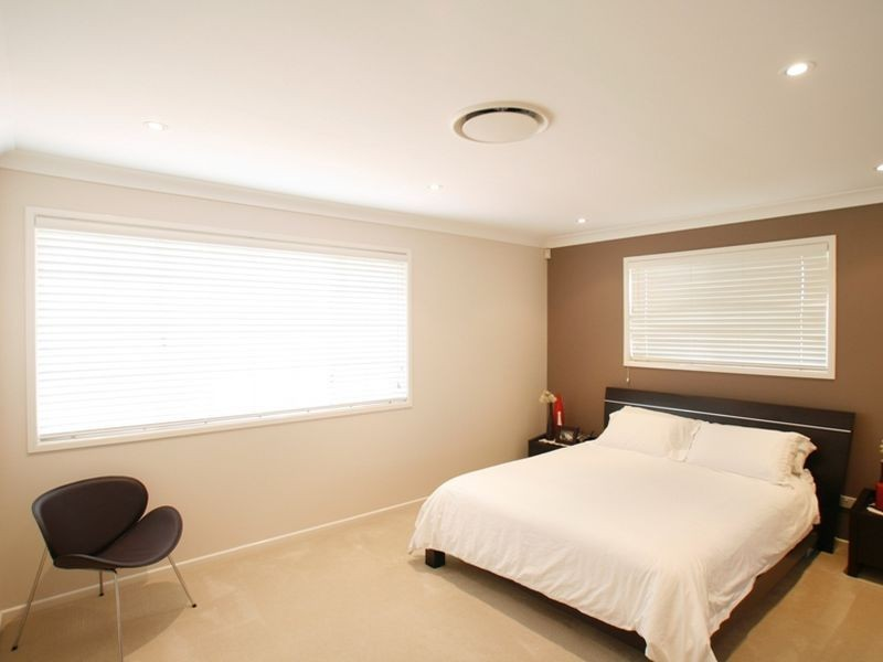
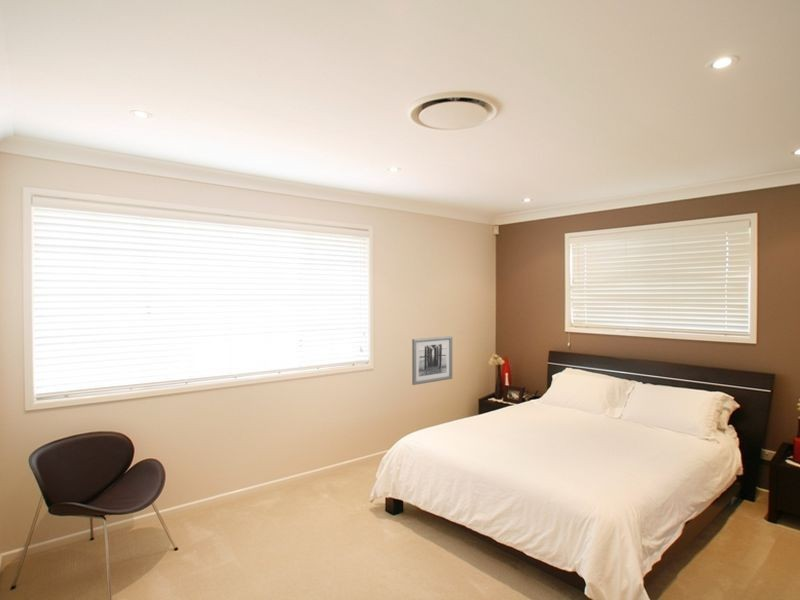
+ wall art (433, 359)
